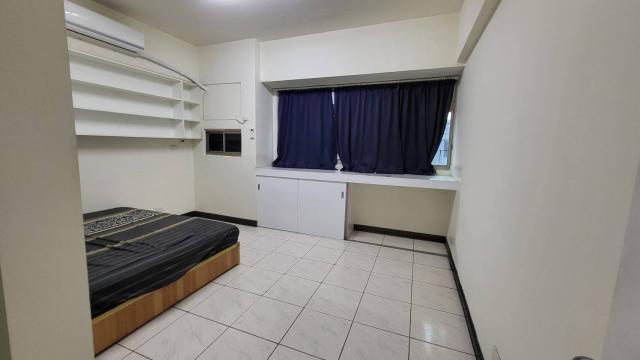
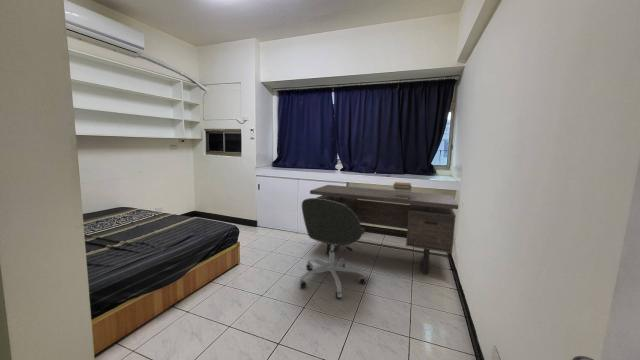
+ desk (378, 224)
+ office chair (333, 237)
+ book stack (402, 190)
